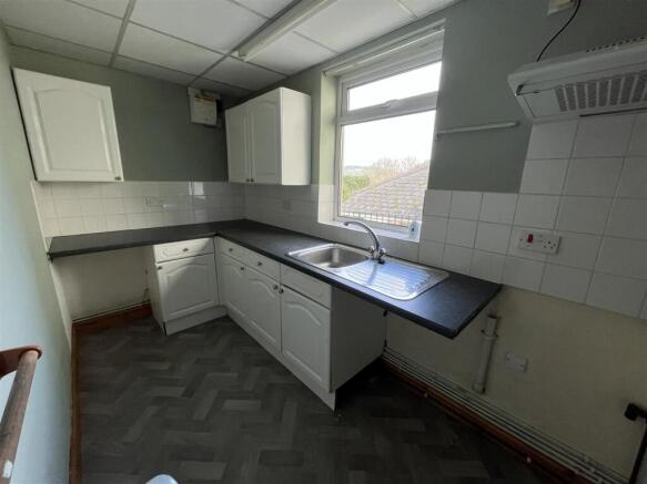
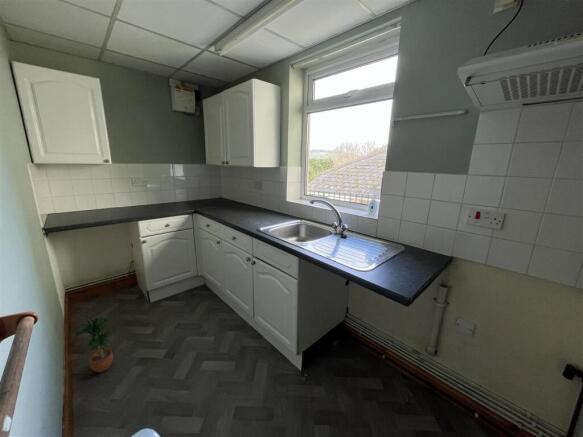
+ potted plant (95, 341)
